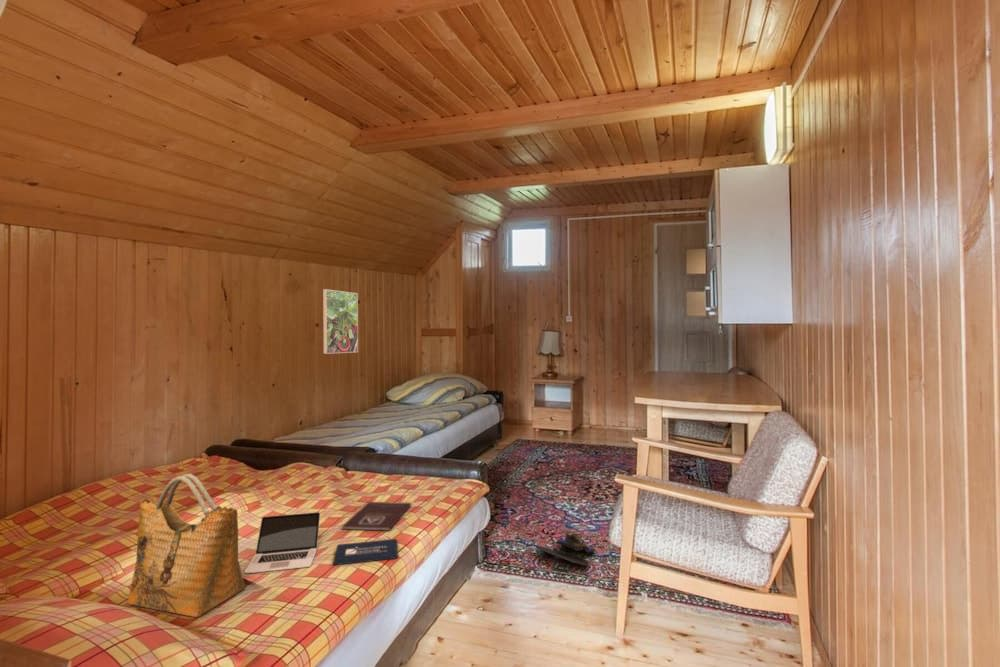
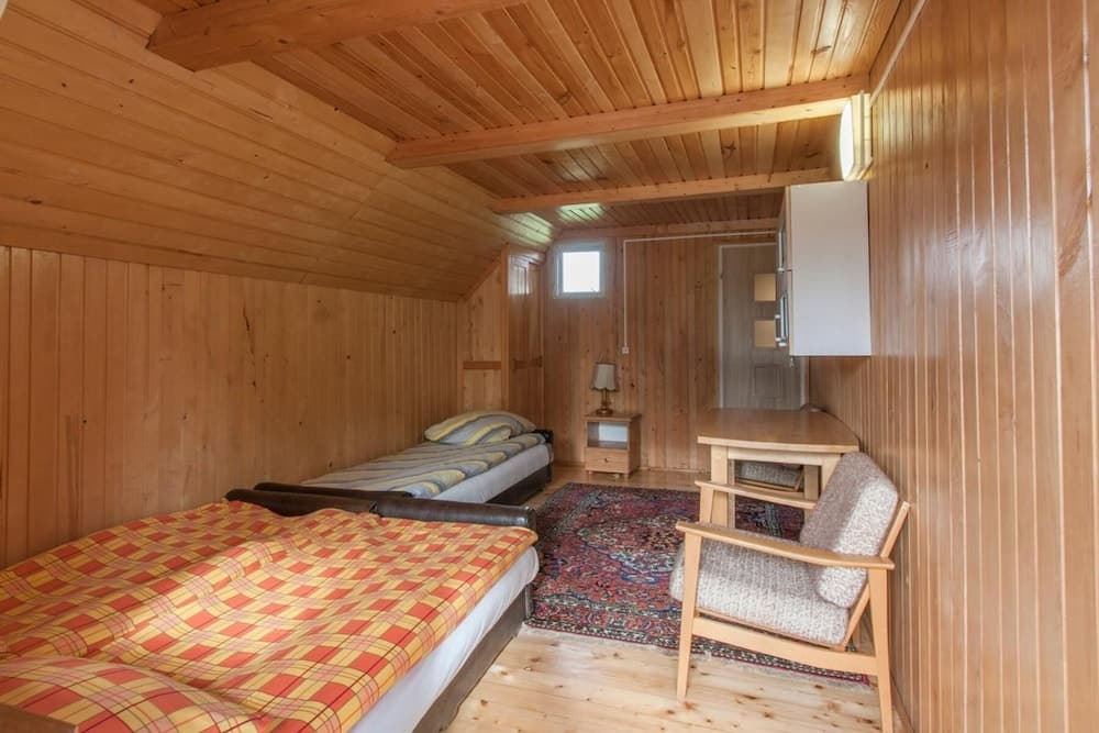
- laptop (317, 540)
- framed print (341, 322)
- grocery bag (188, 535)
- book (378, 515)
- shoe (563, 545)
